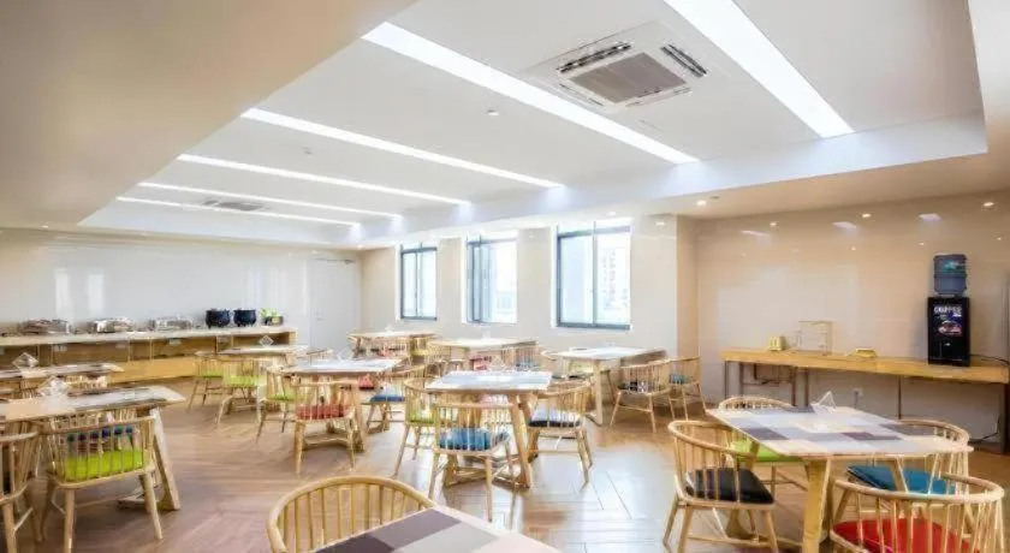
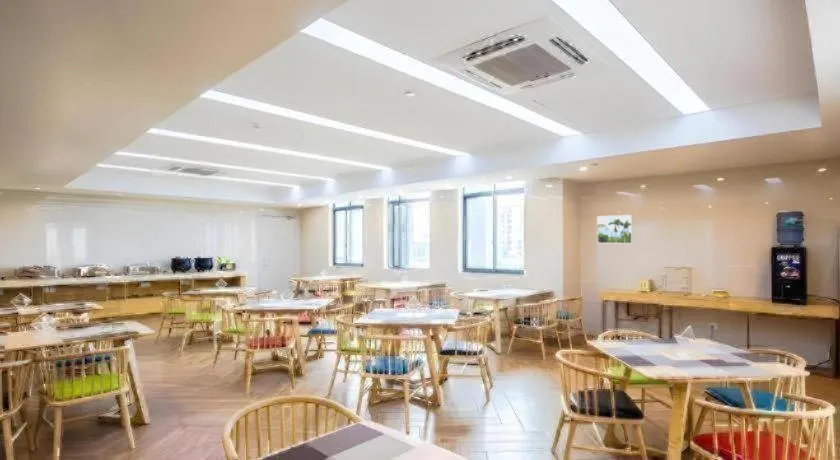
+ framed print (614, 229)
